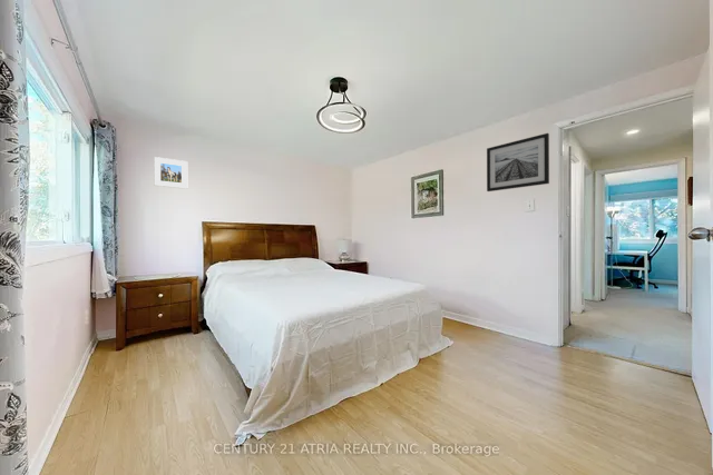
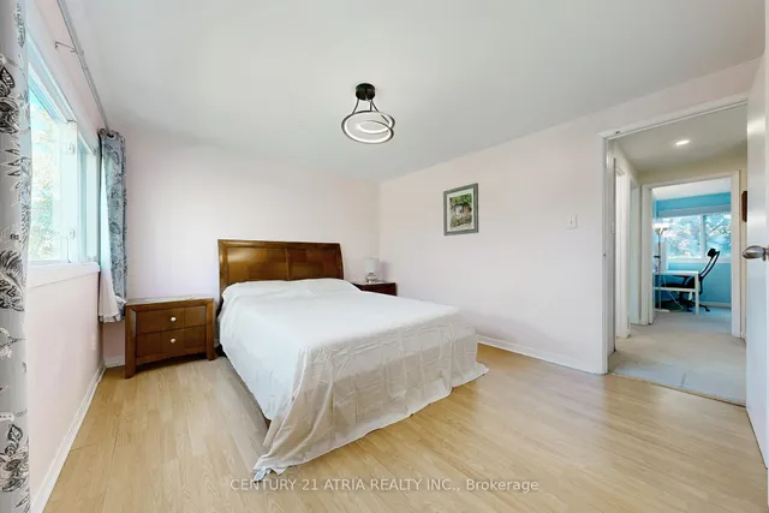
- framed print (170, 172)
- wall art (515, 165)
